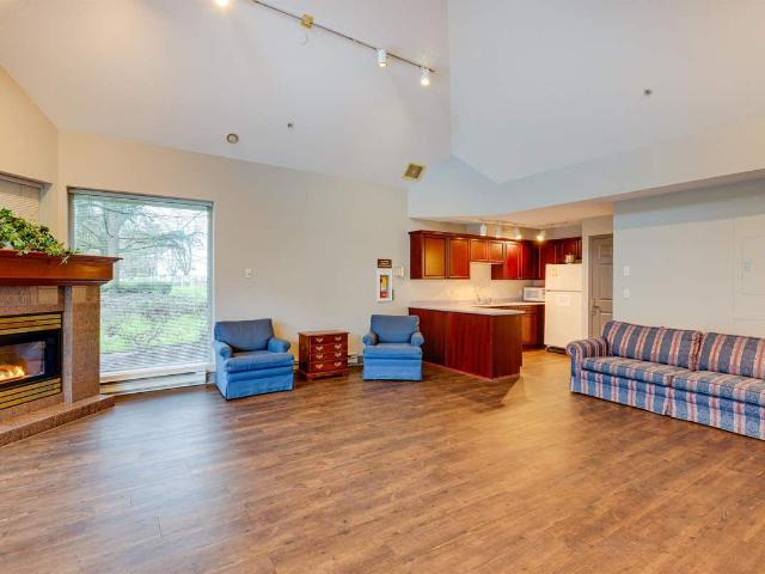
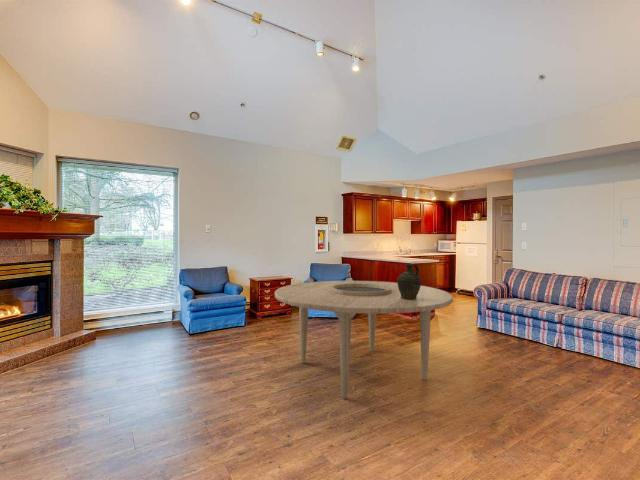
+ ceramic jug (409, 280)
+ dining table (369, 328)
